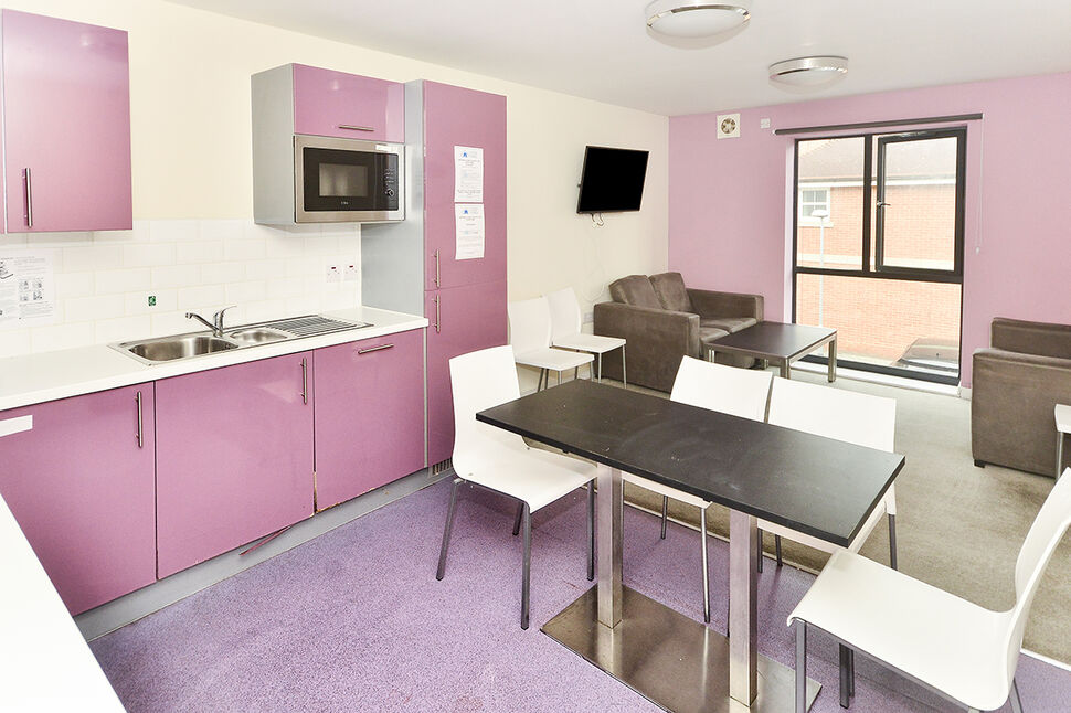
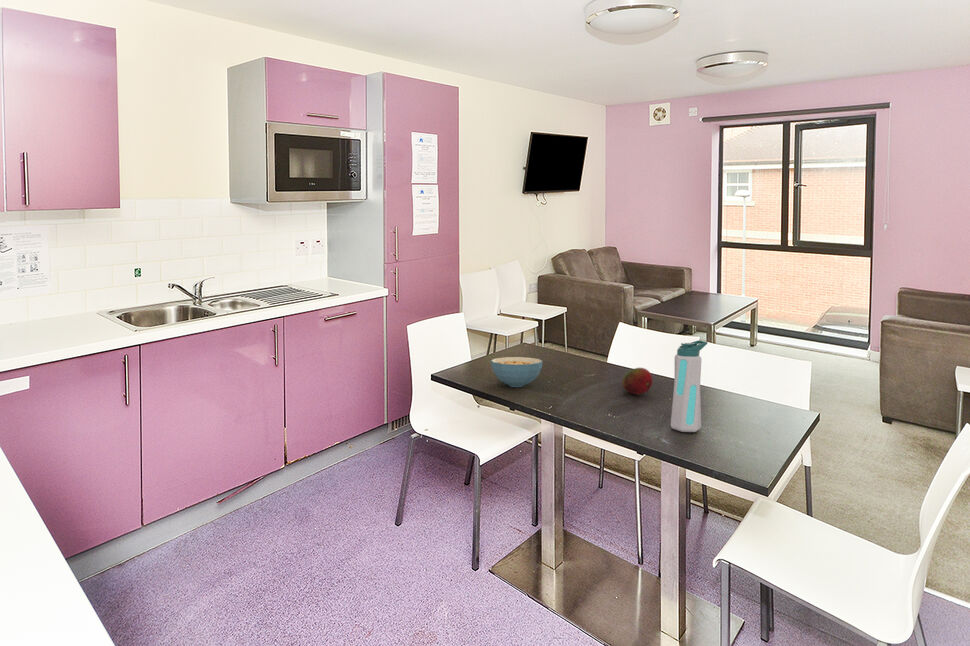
+ water bottle (688, 385)
+ cereal bowl (516, 373)
+ fruit (636, 380)
